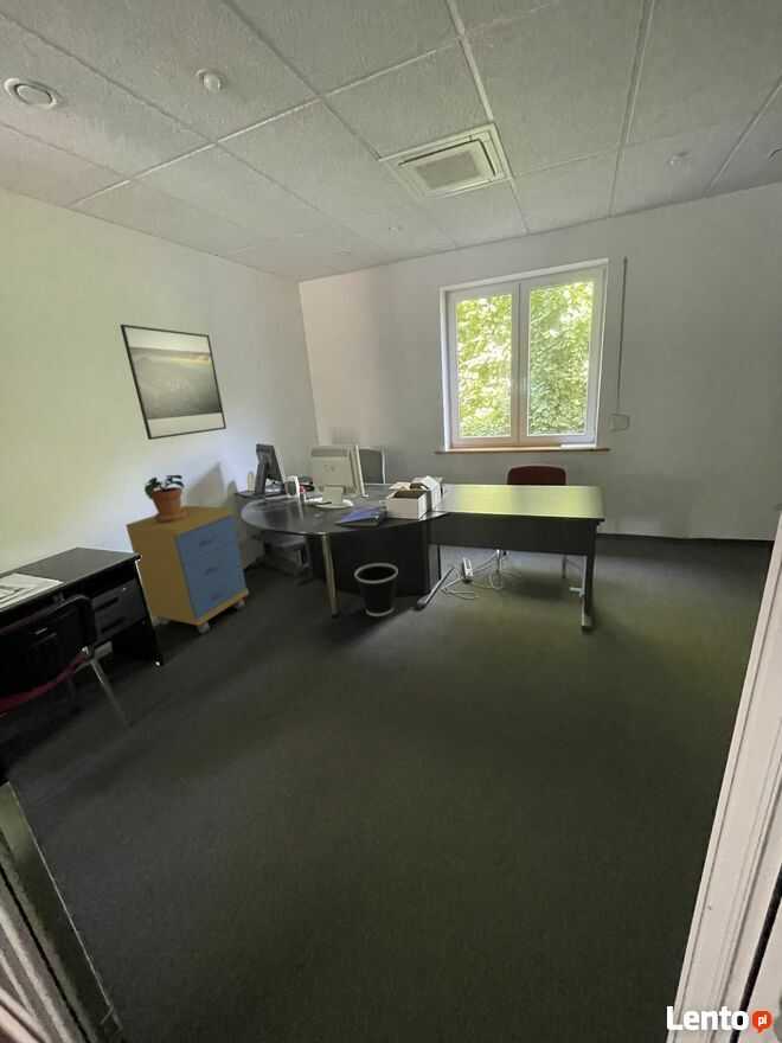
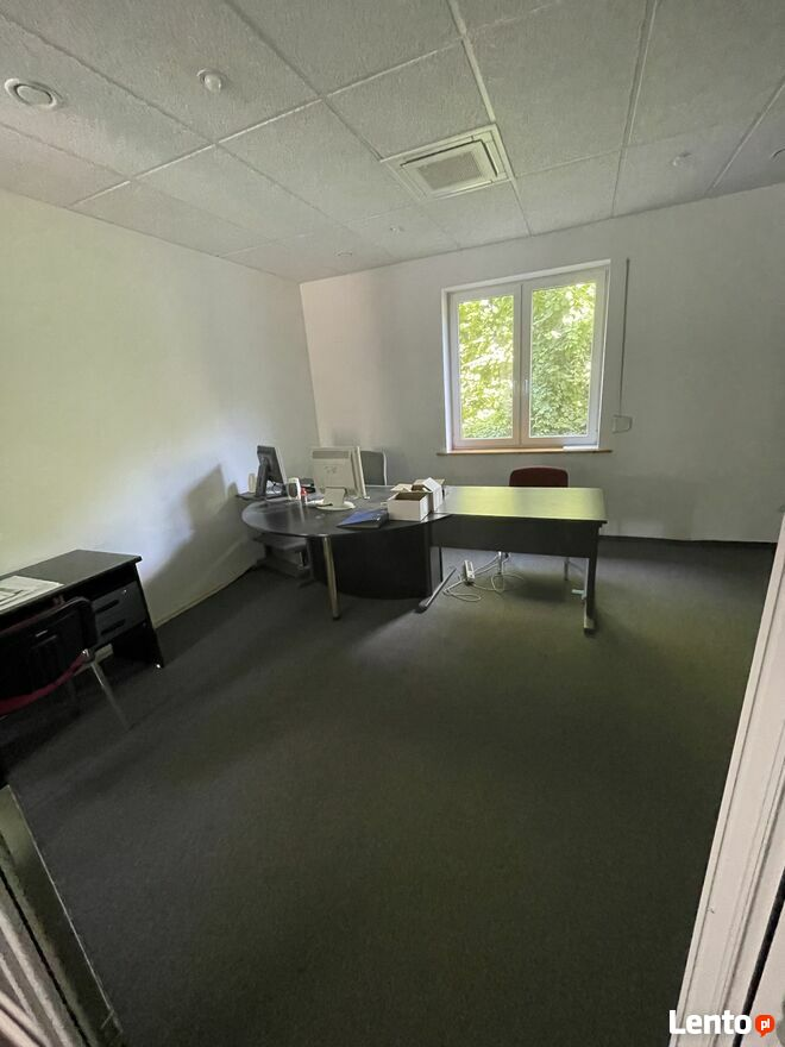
- storage cabinet (193, 568)
- potted plant (162, 499)
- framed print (180, 383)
- wastebasket (377, 590)
